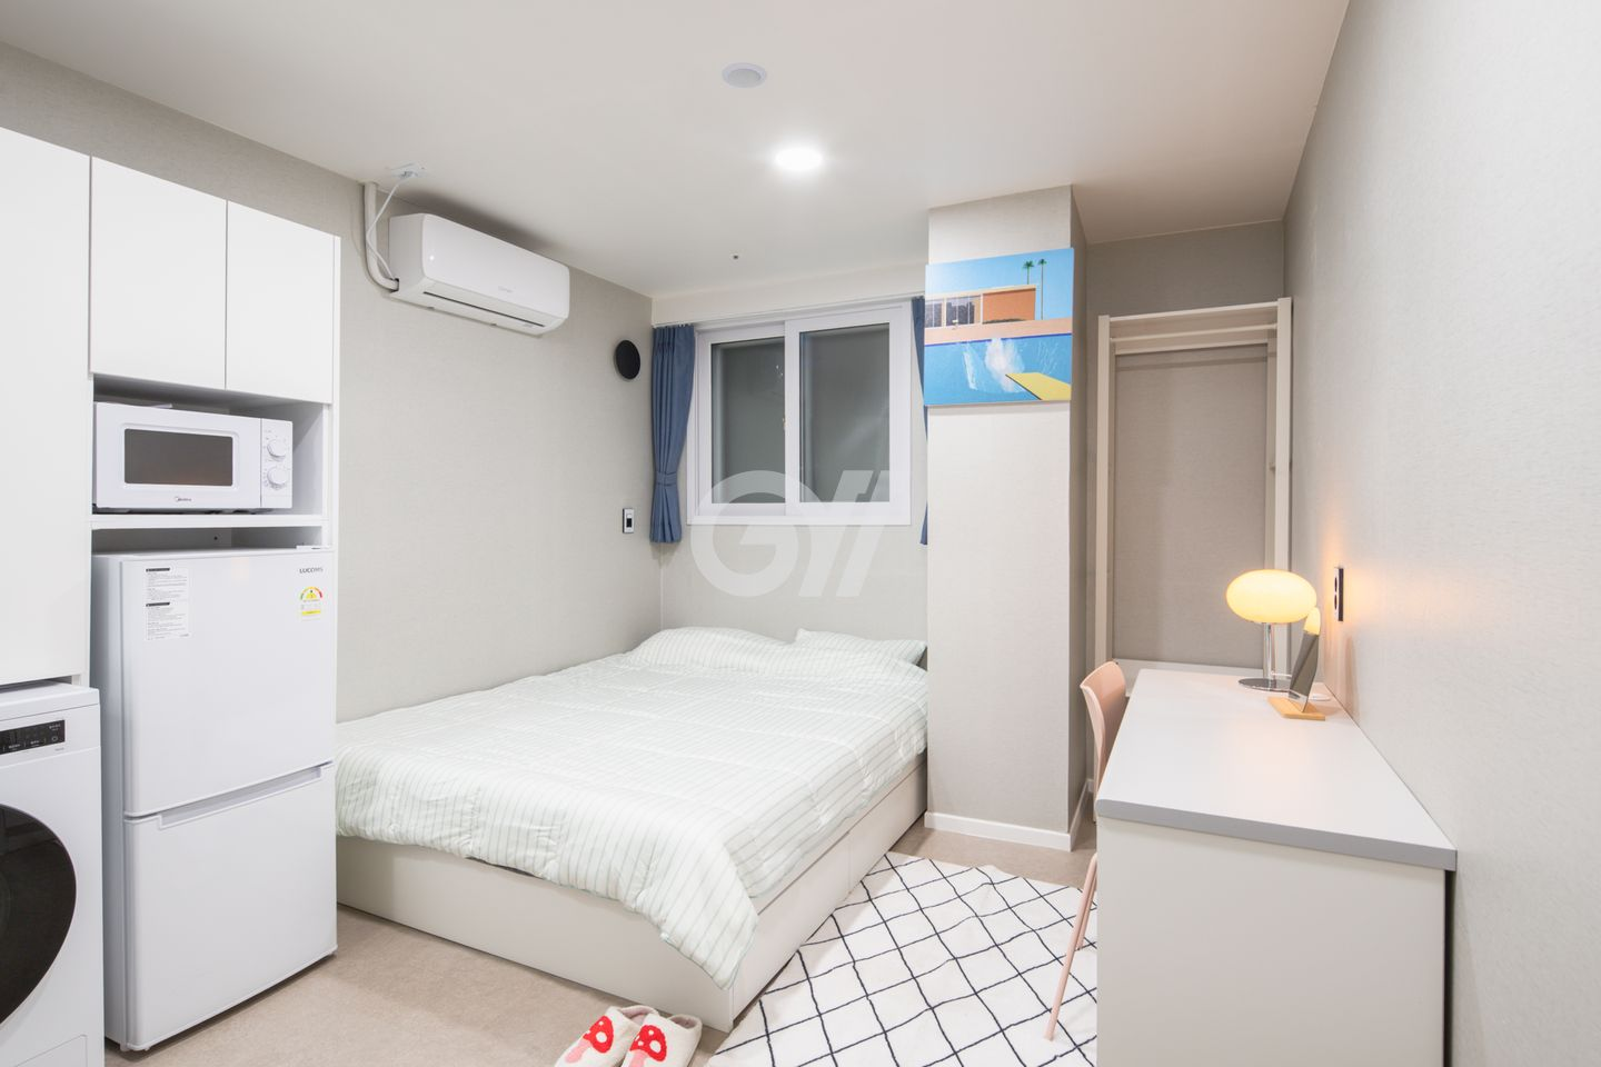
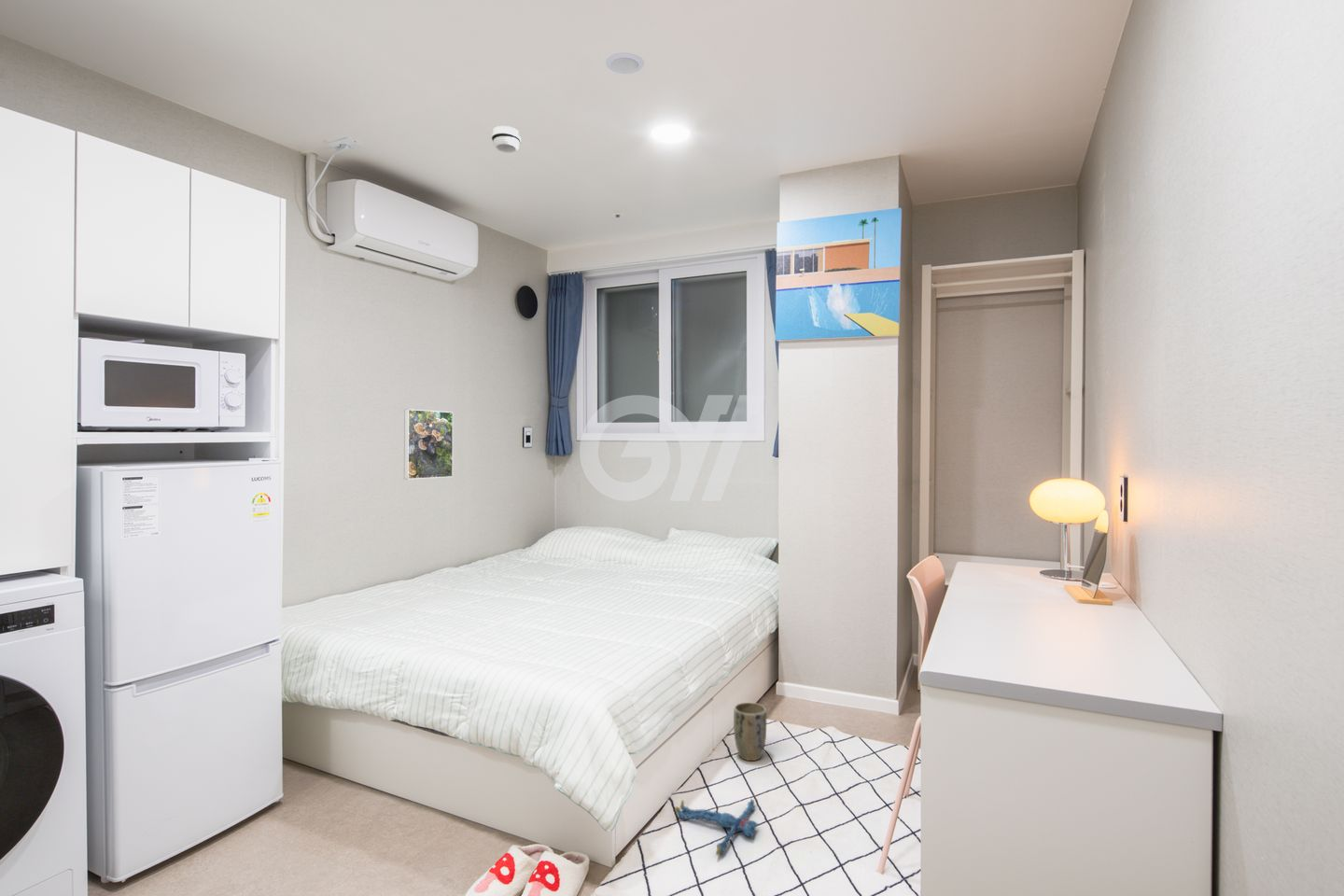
+ smoke detector (506, 139)
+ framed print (429, 444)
+ plush toy (716, 818)
+ plant pot (749, 732)
